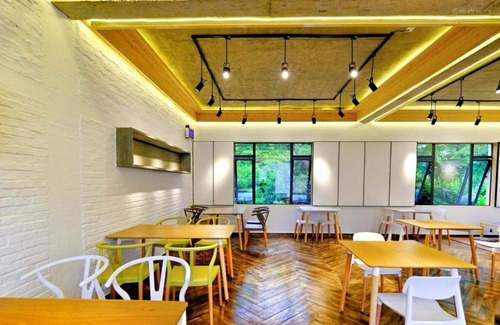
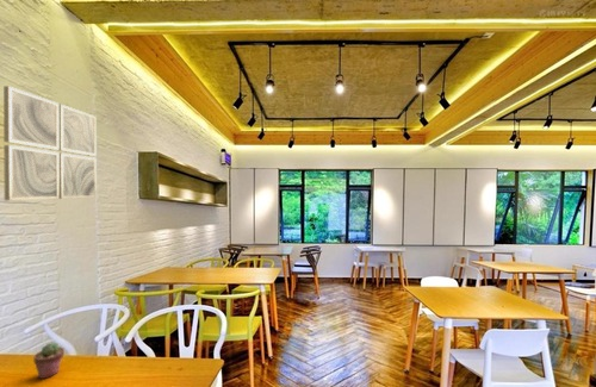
+ wall art (57, 152)
+ potted succulent (49, 358)
